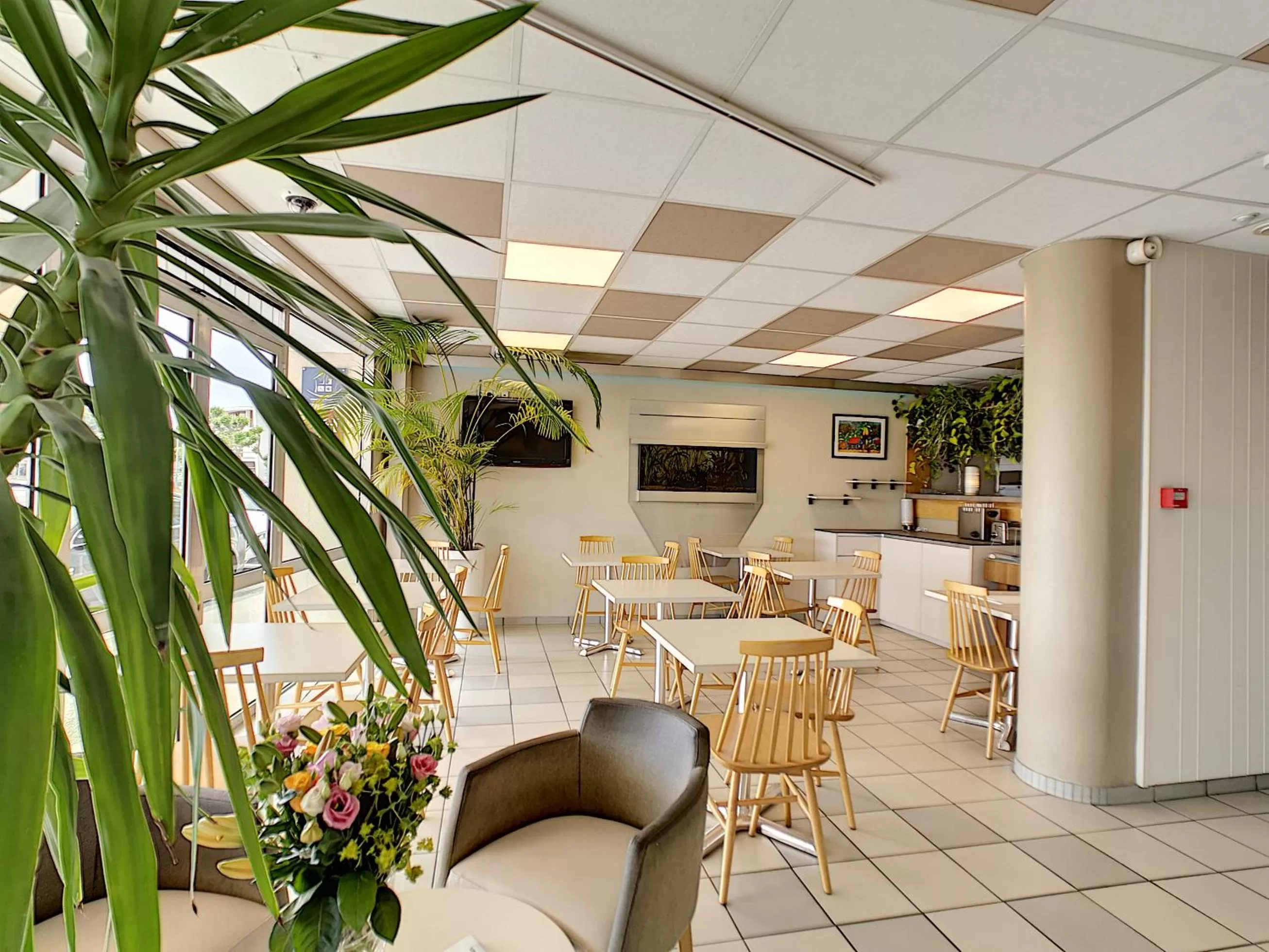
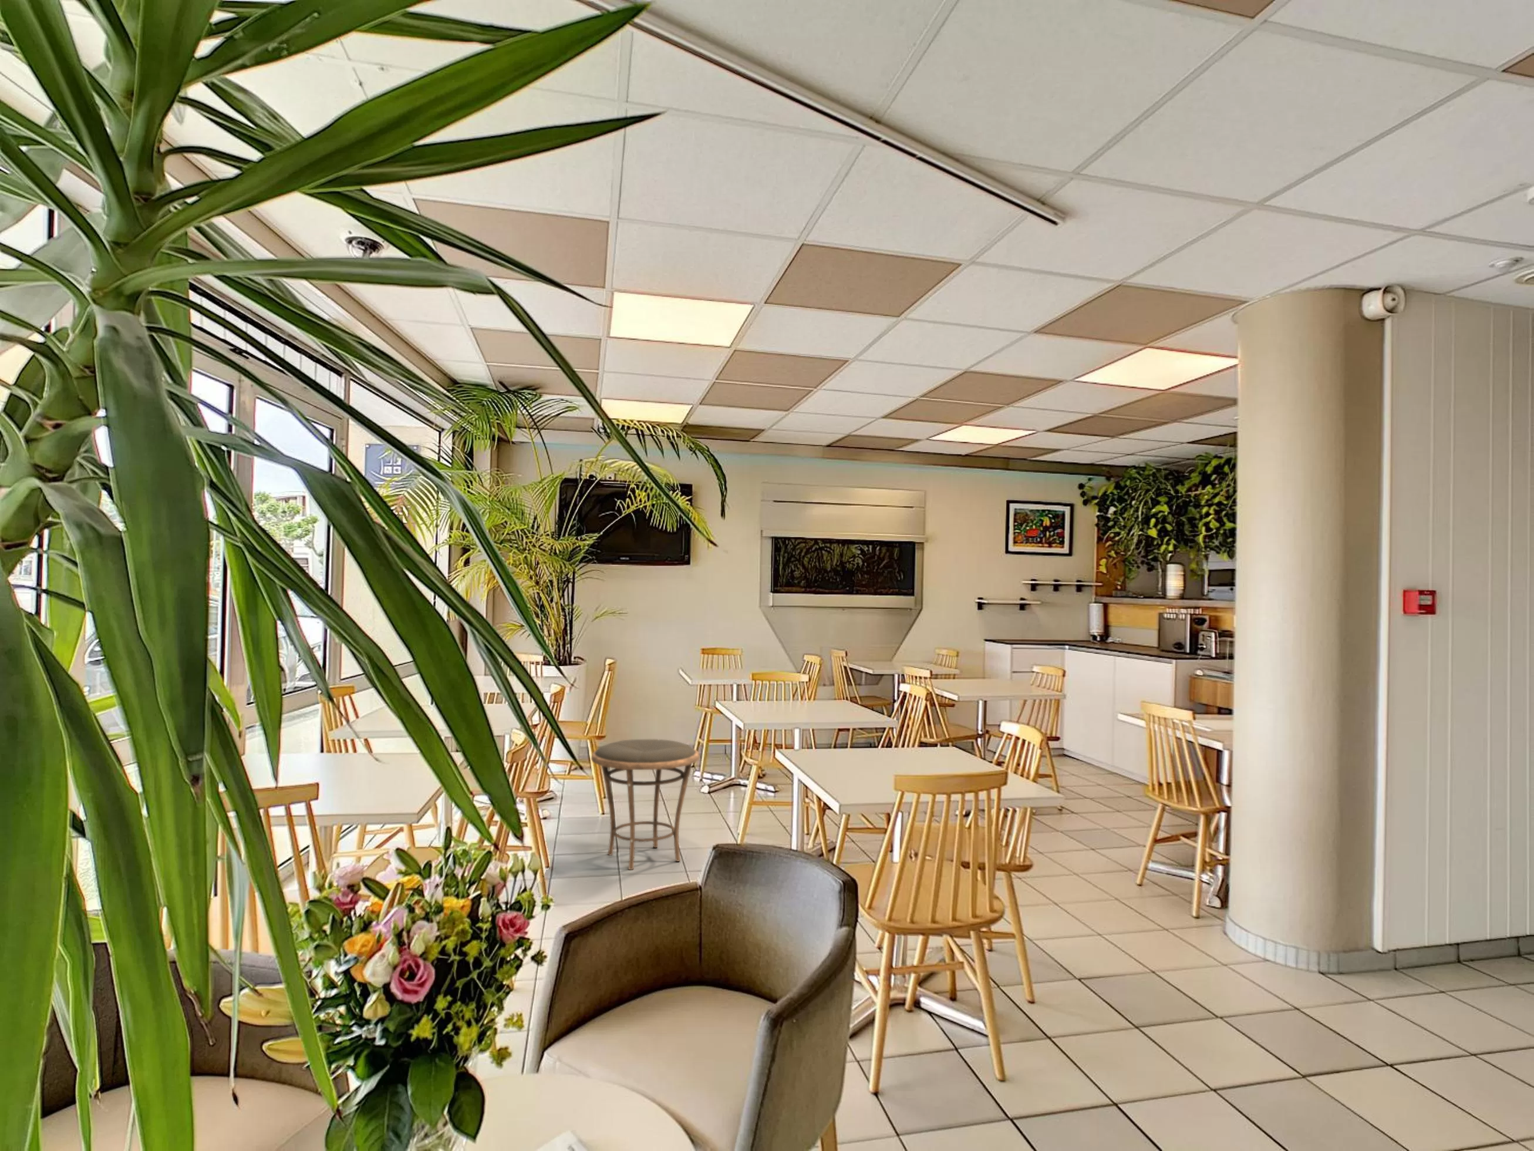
+ side table (654, 802)
